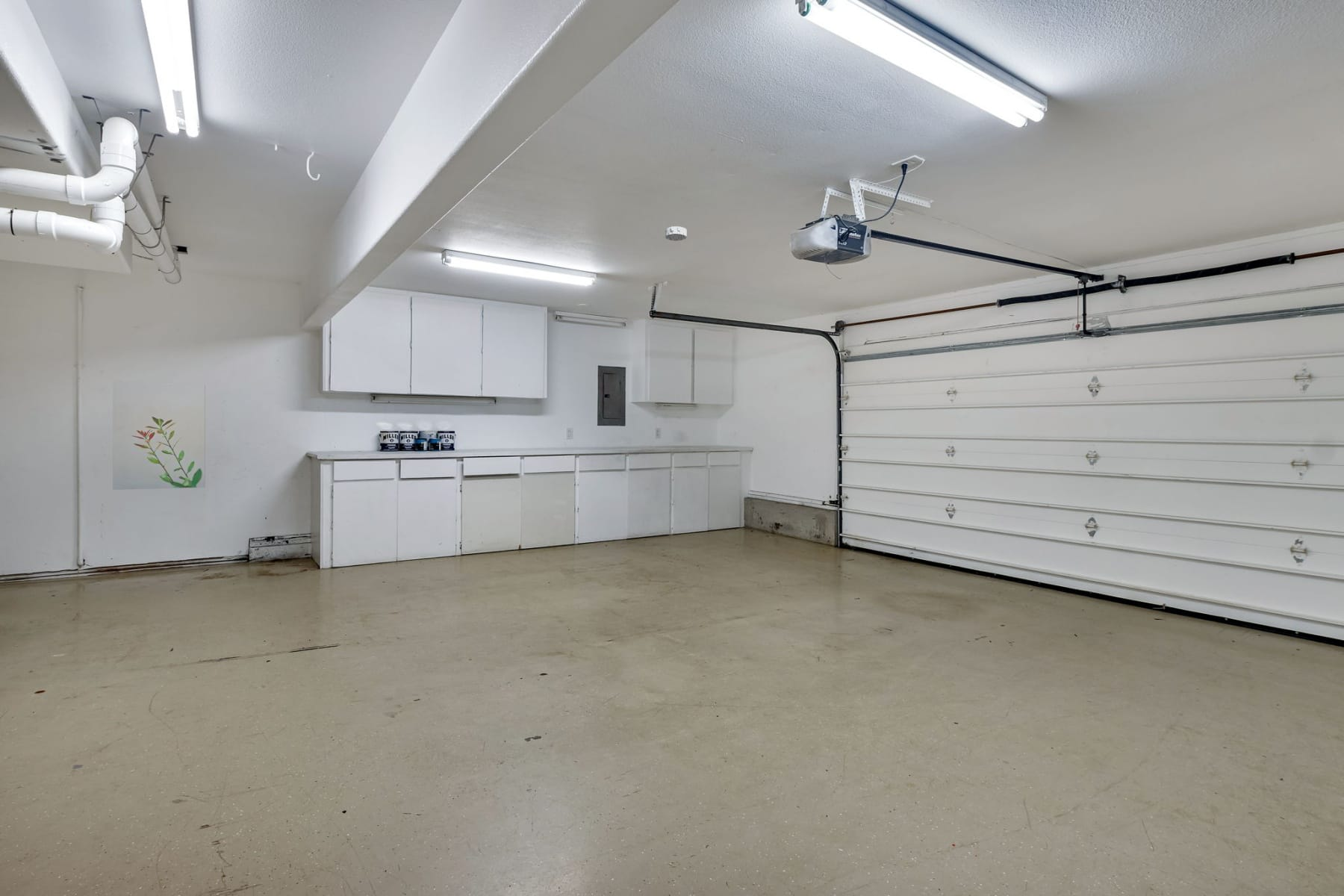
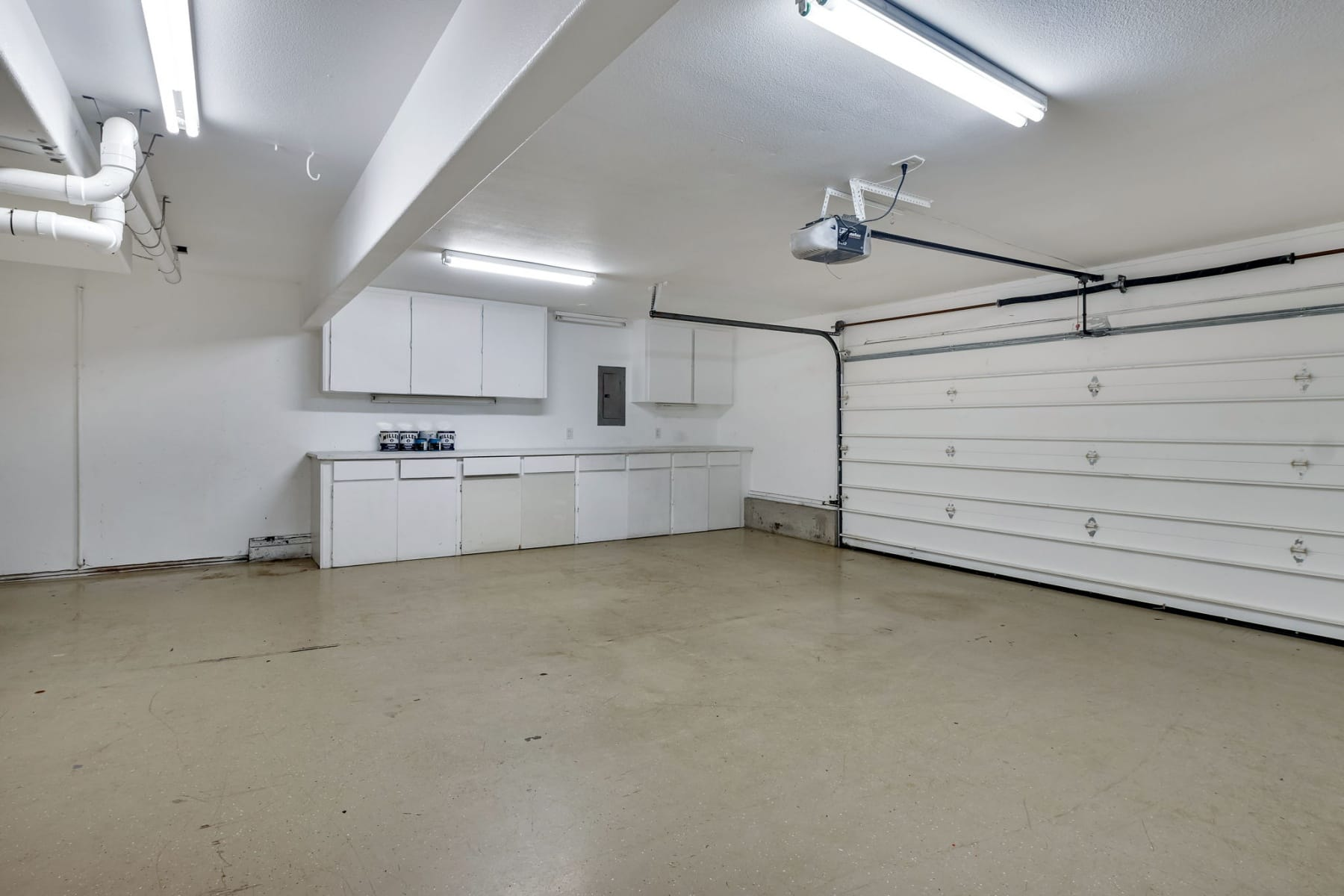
- smoke detector (676, 233)
- wall art (161, 435)
